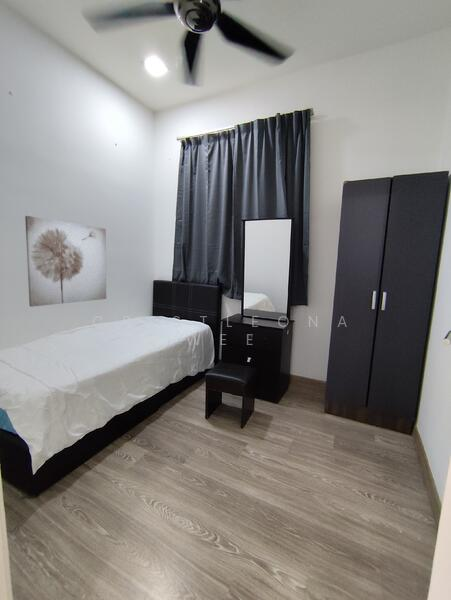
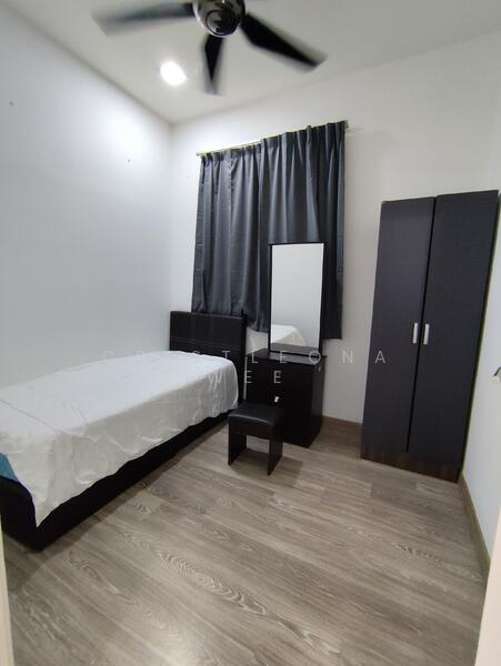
- wall art (71, 263)
